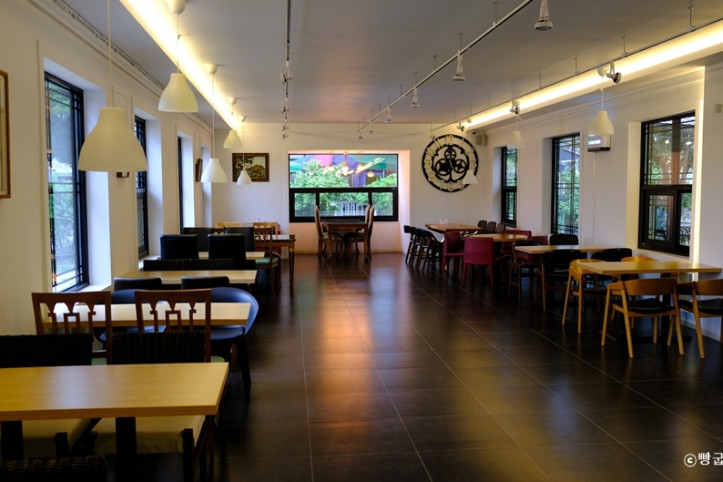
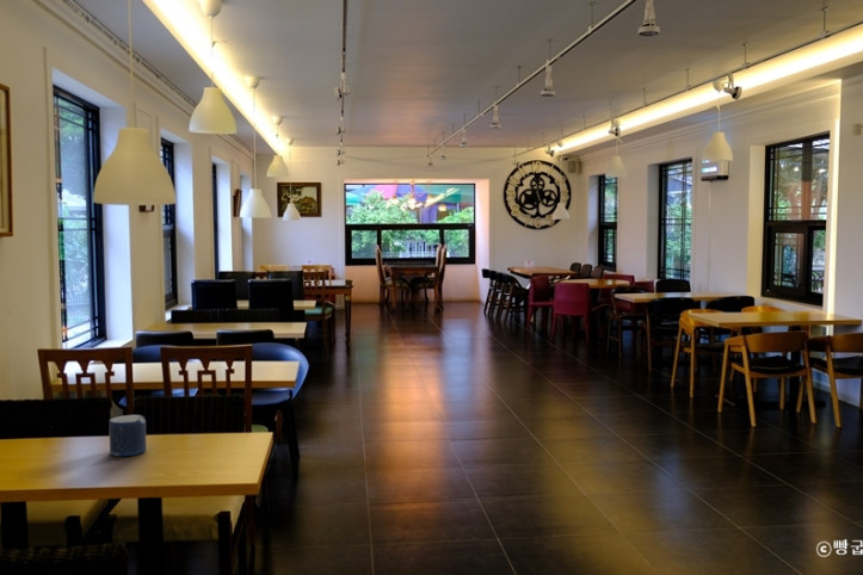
+ candle (128, 434)
